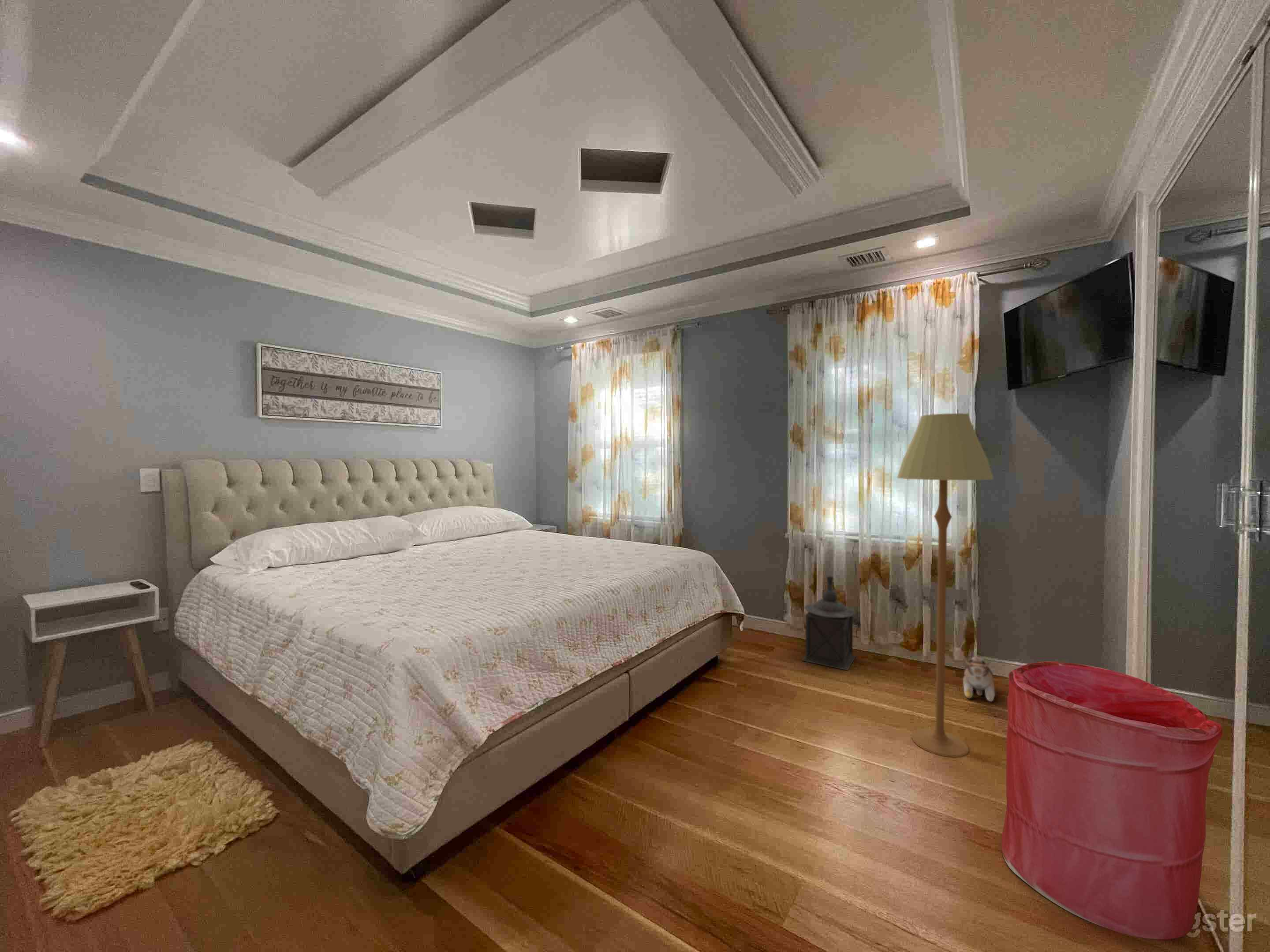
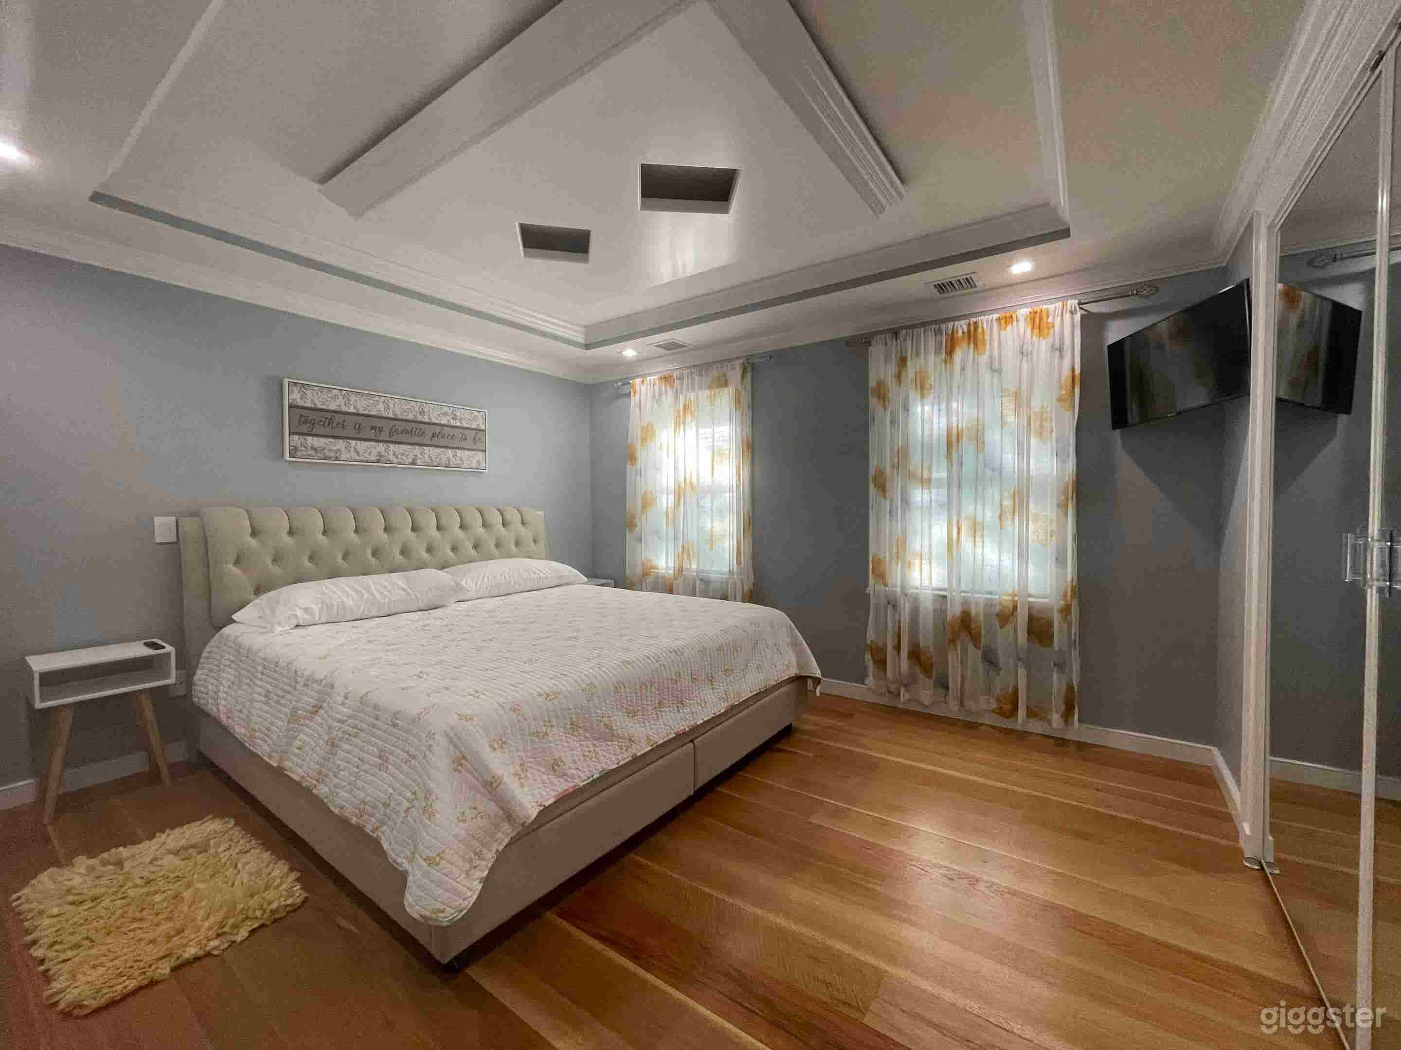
- lantern (829, 617)
- plush toy (979, 671)
- floor lamp (942, 581)
- laundry hamper (1099, 781)
